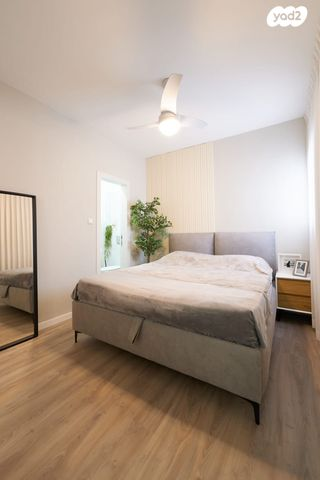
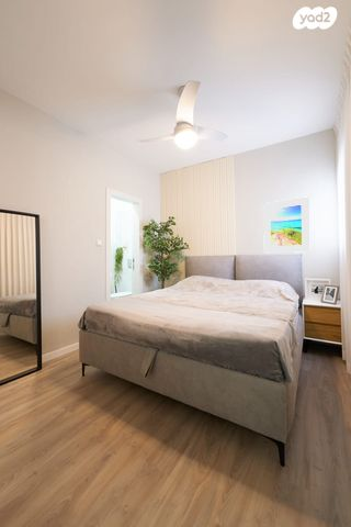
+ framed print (285, 226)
